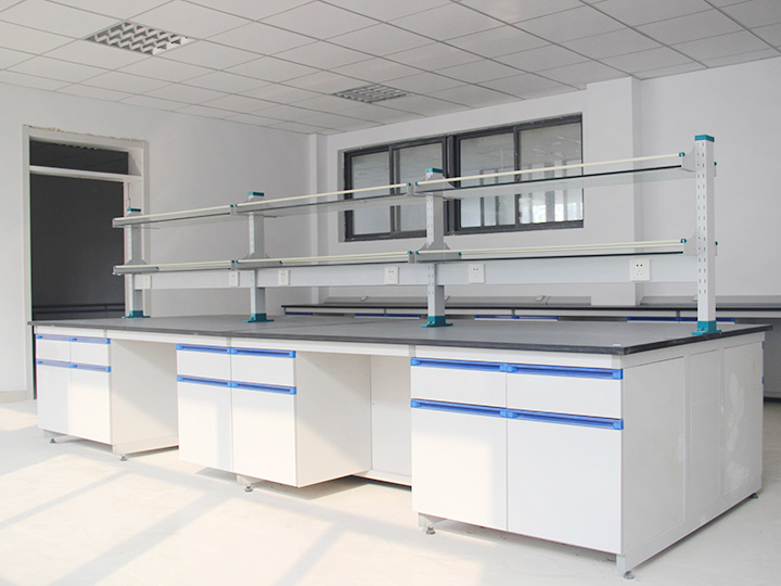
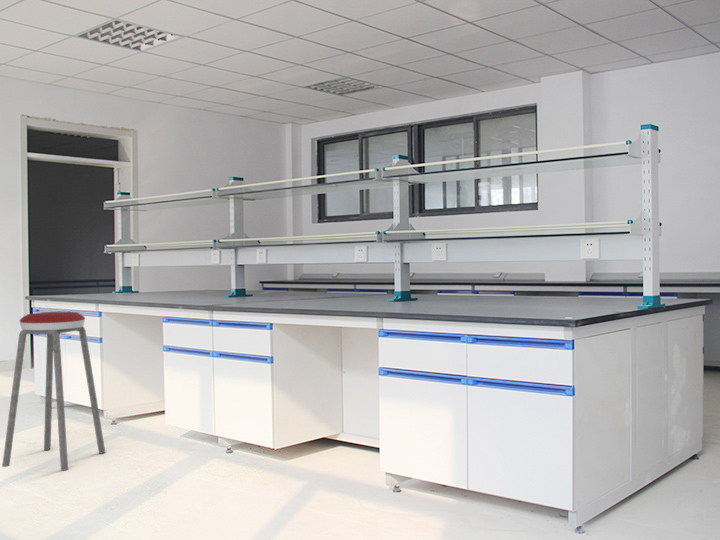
+ music stool (56, 386)
